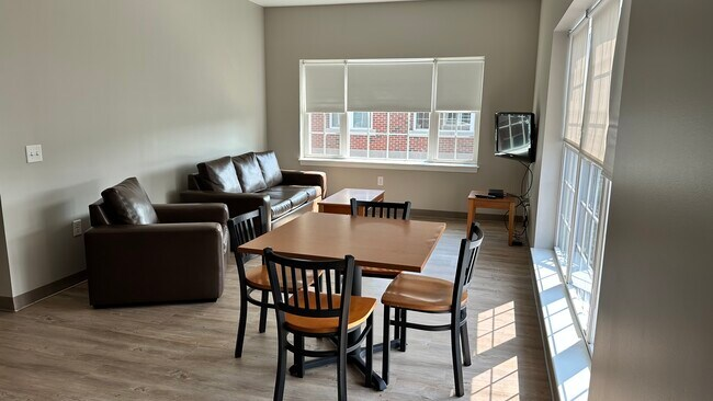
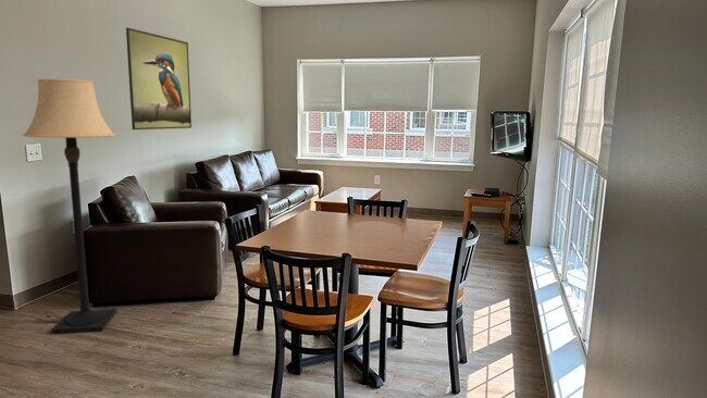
+ lamp (76, 207)
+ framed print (162, 83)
